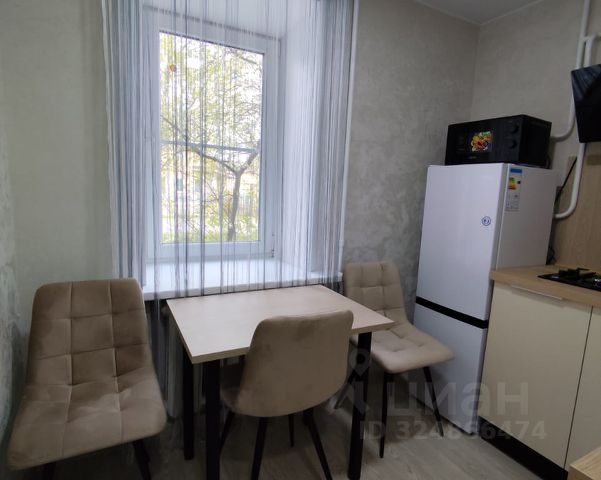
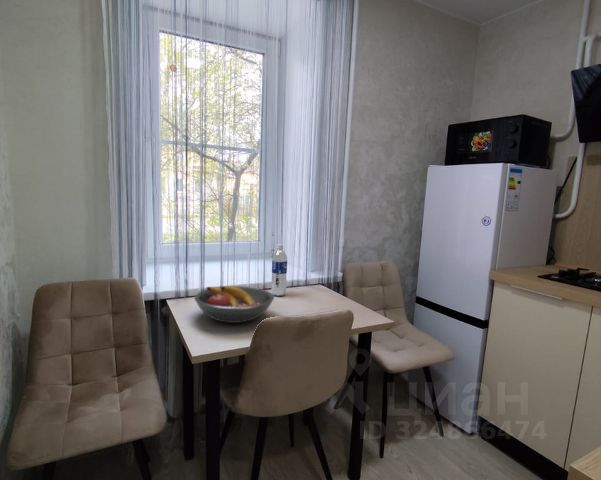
+ fruit bowl (234, 303)
+ water bottle (279, 269)
